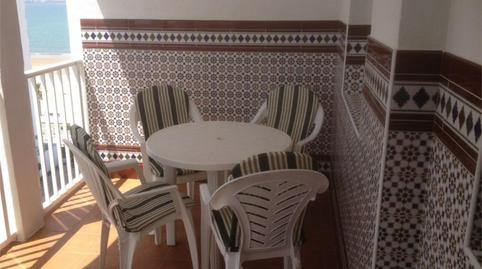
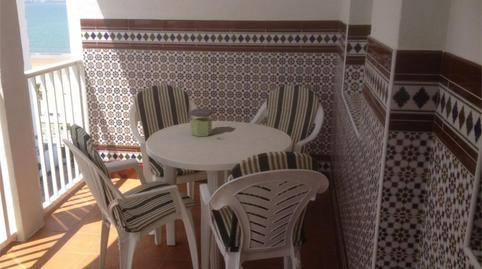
+ jar (201, 122)
